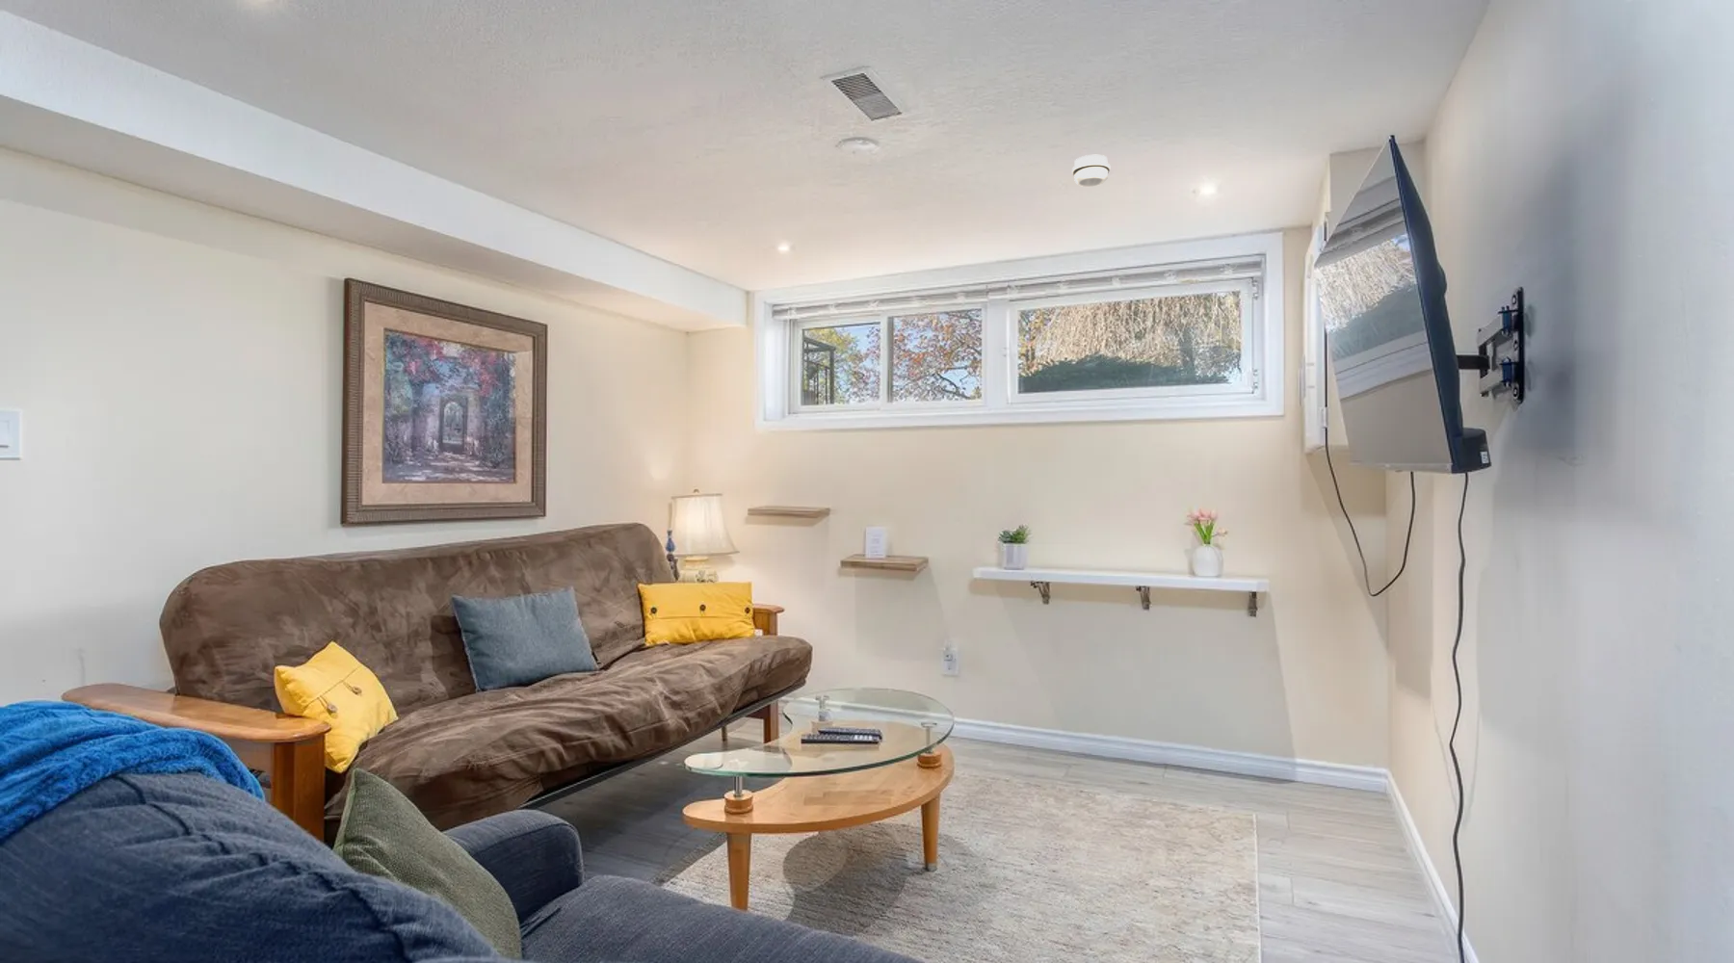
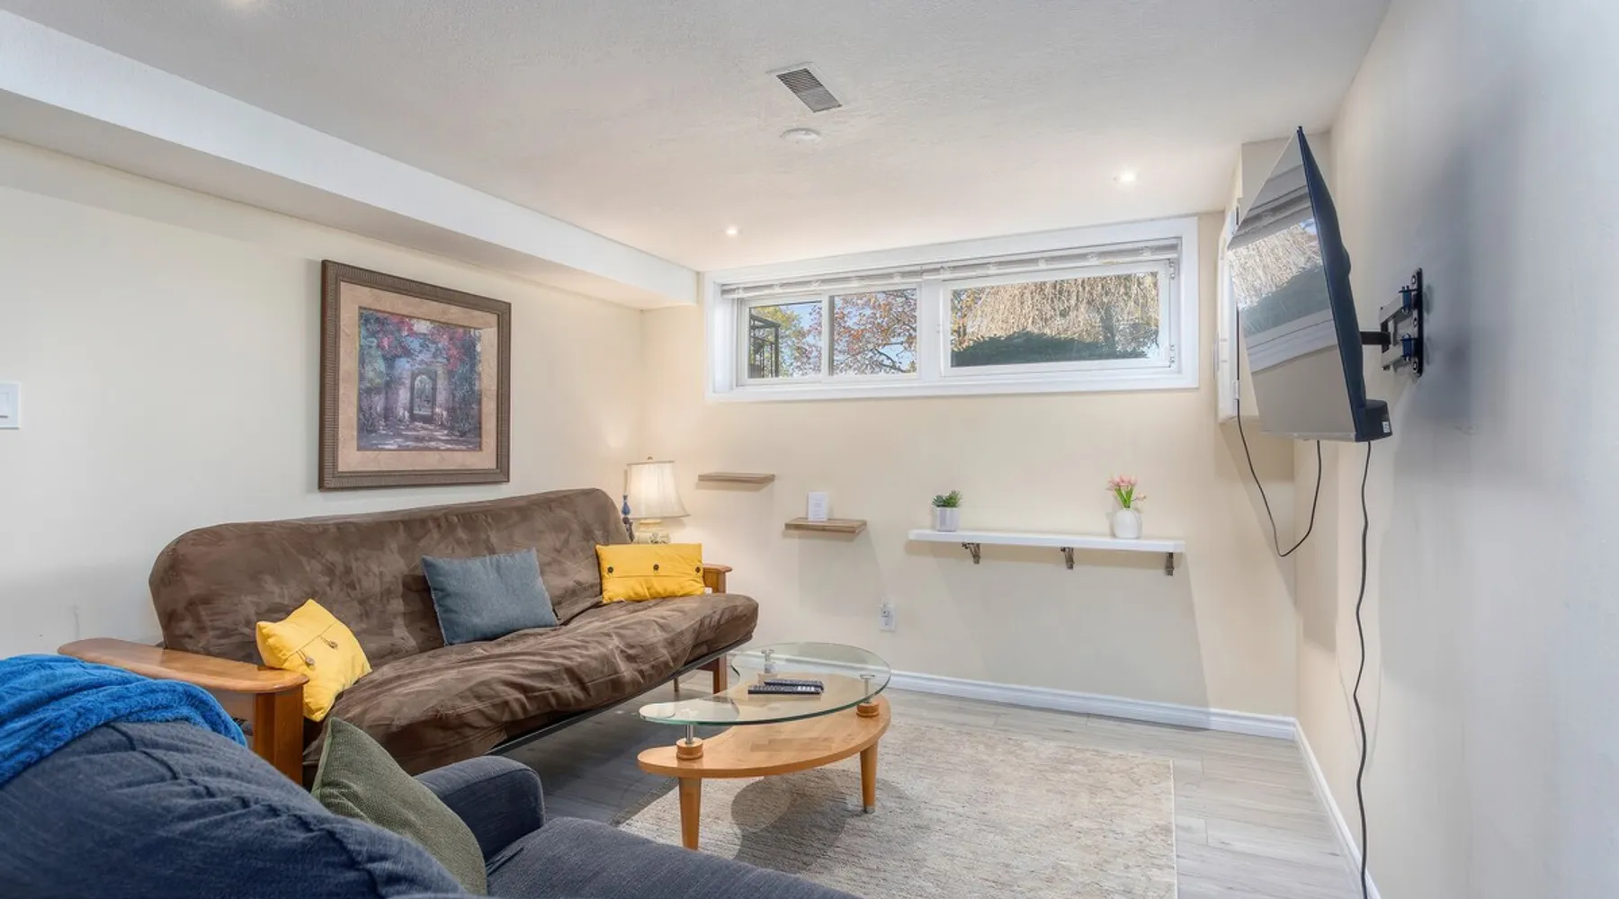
- smoke detector (1090, 171)
